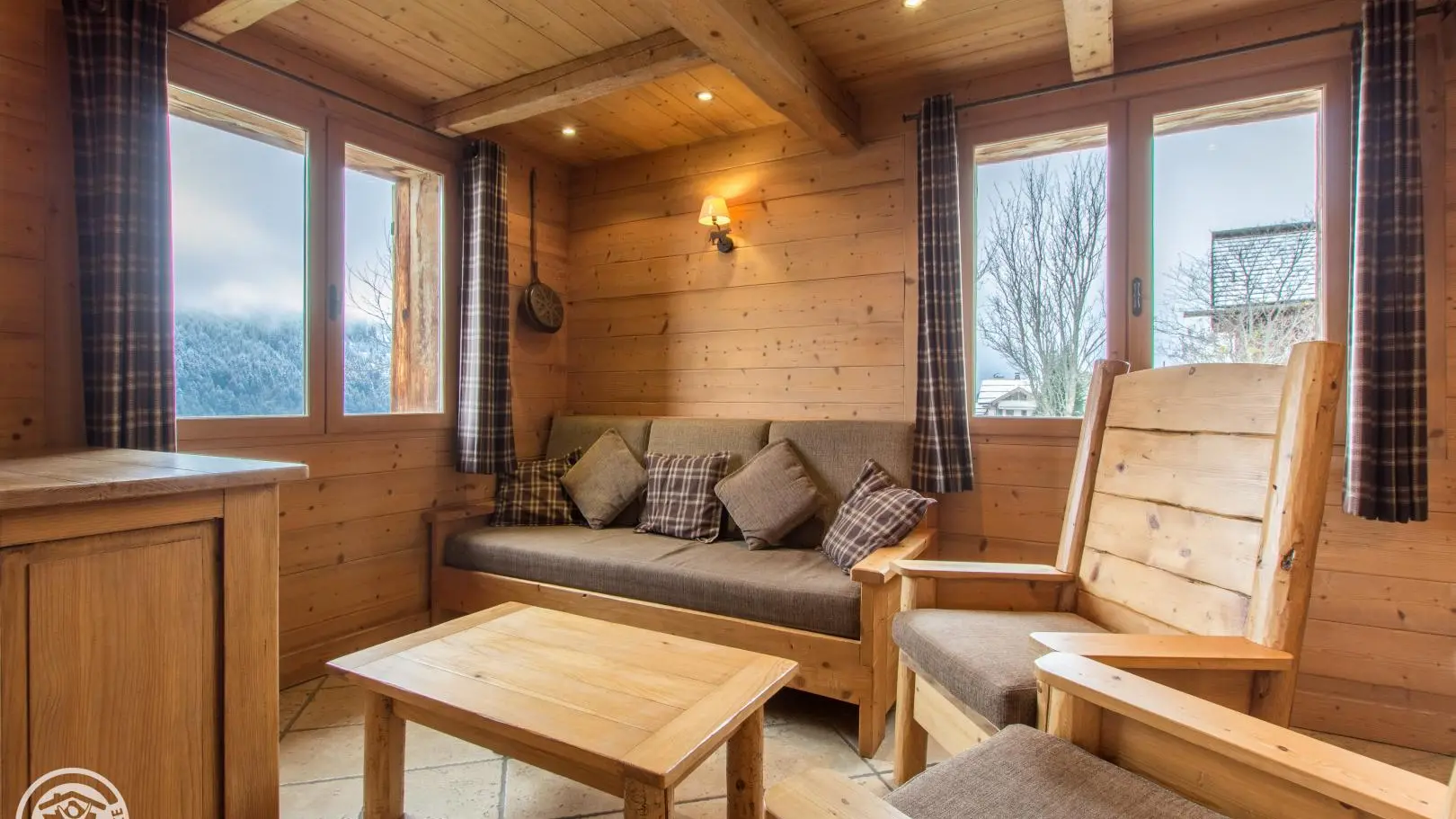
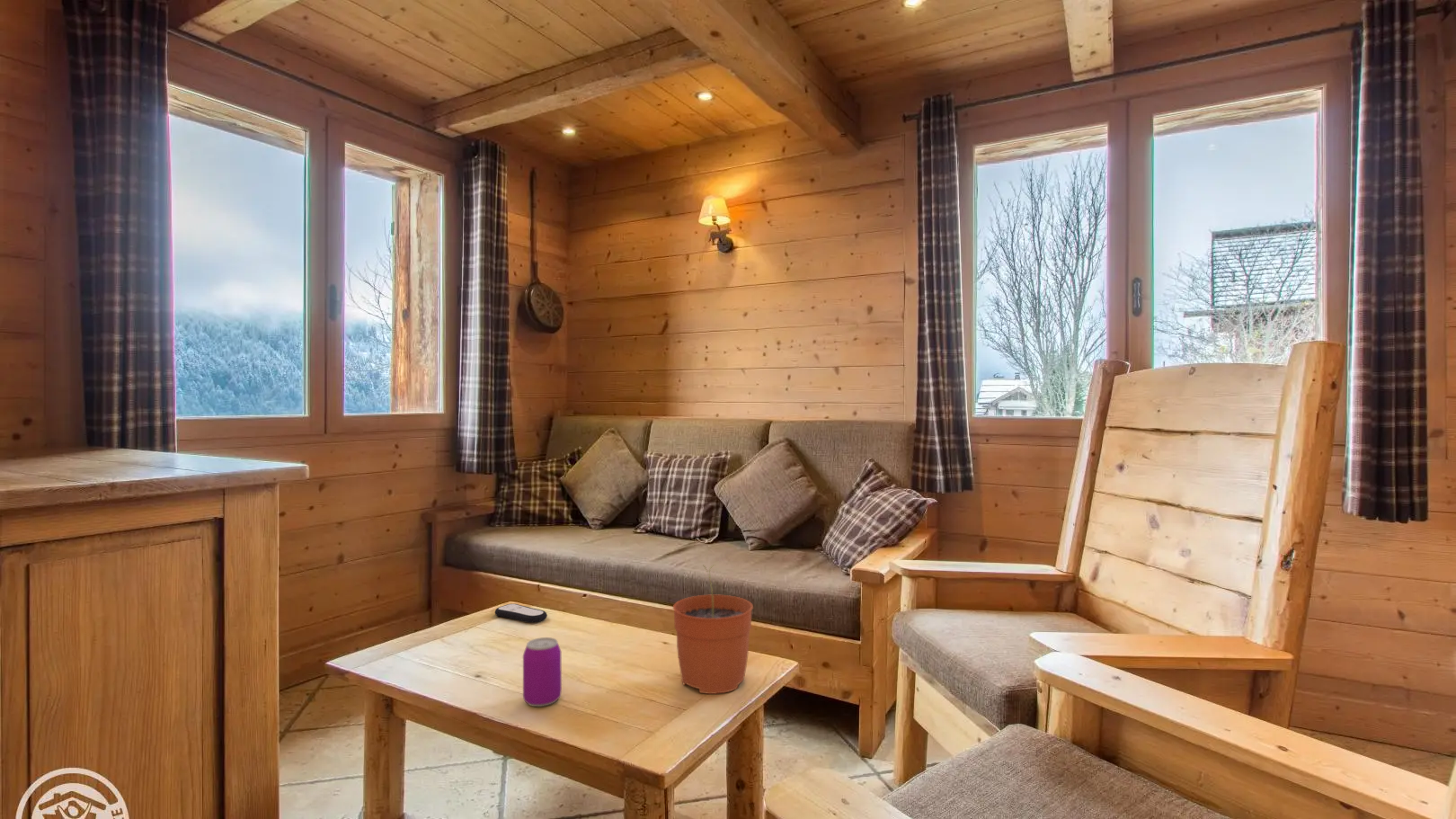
+ plant pot (713, 624)
+ remote control (521, 612)
+ beverage can (542, 671)
